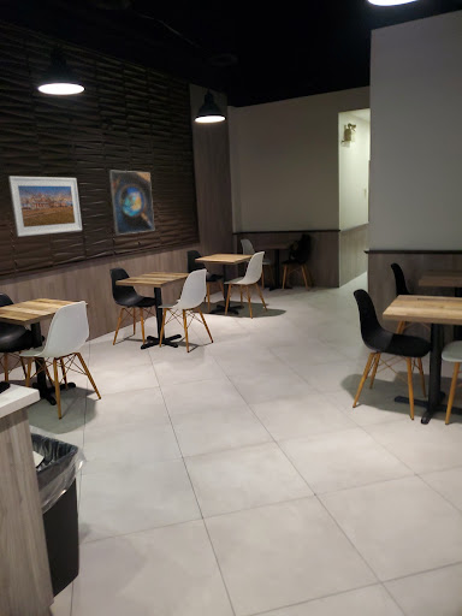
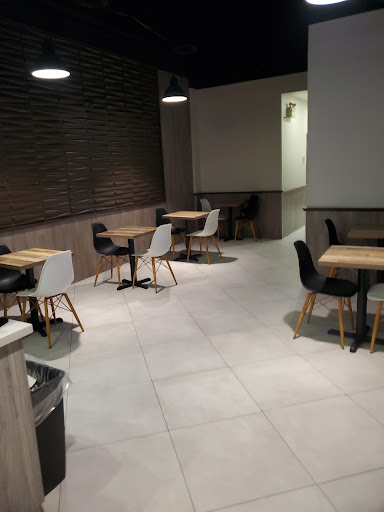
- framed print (132, 202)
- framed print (48, 205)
